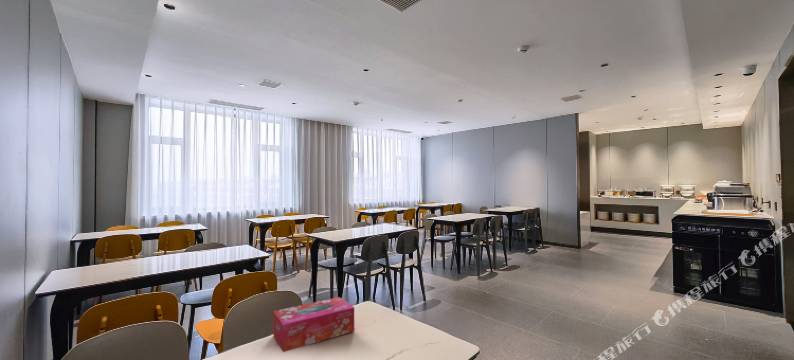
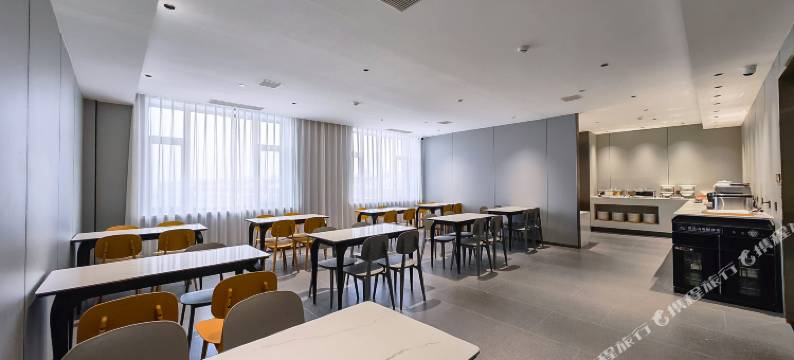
- tissue box (314, 321)
